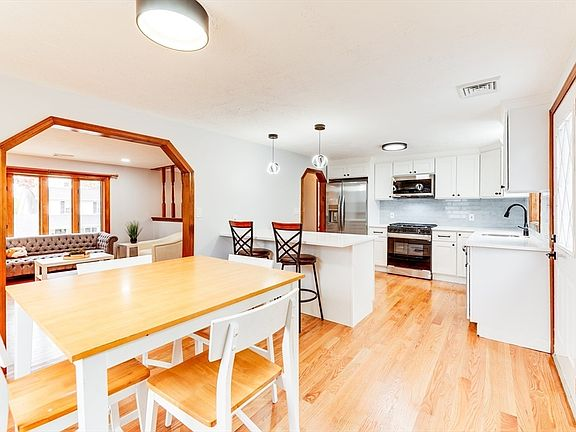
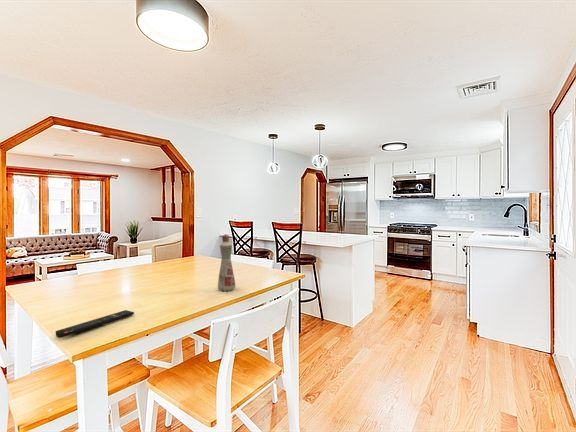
+ bottle (226, 261)
+ remote control (97, 322)
